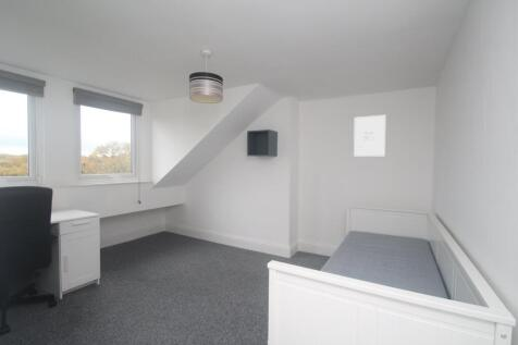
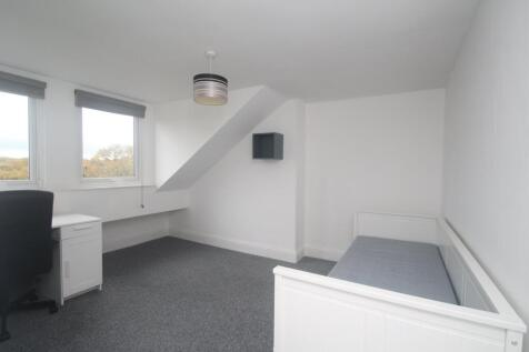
- wall art (369, 136)
